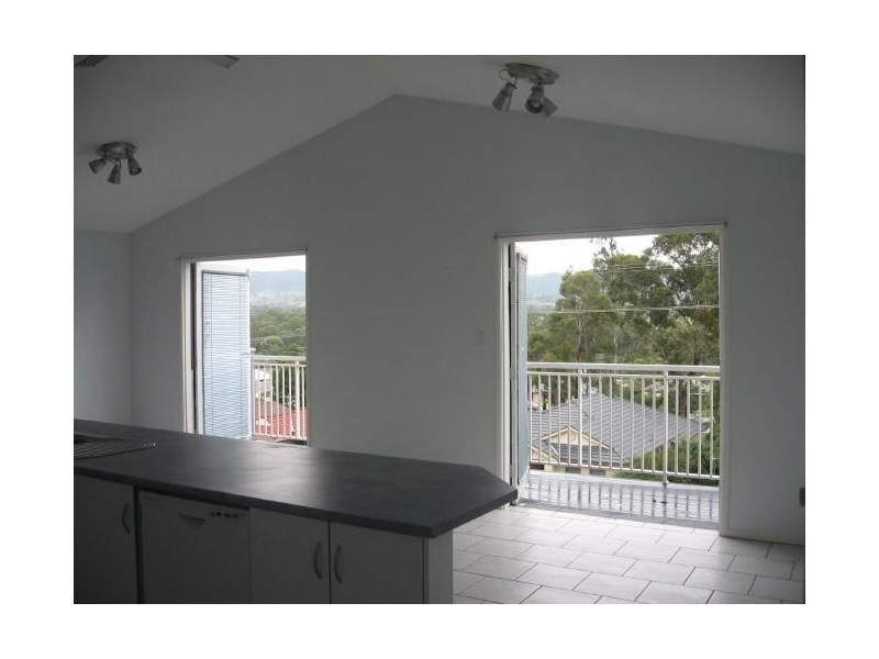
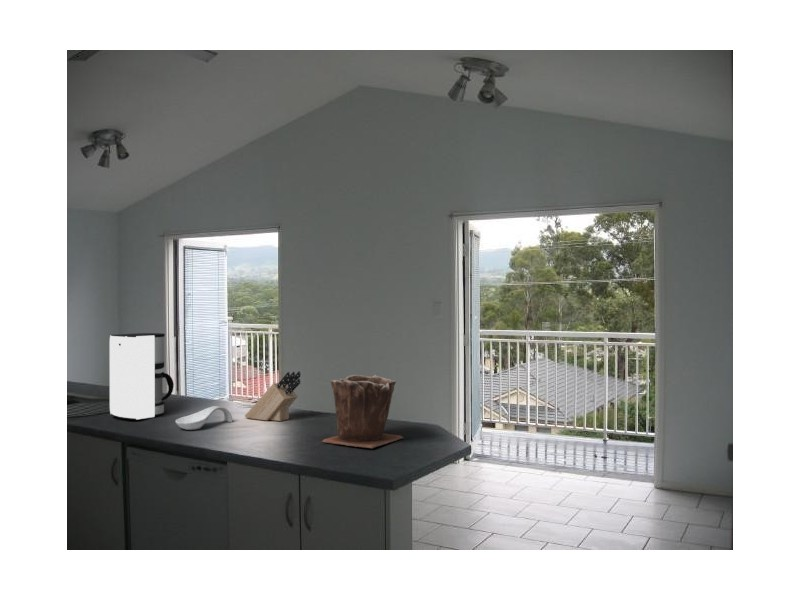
+ coffee maker (146, 374)
+ knife block (274, 394)
+ spoon rest (204, 417)
+ plant pot (363, 408)
